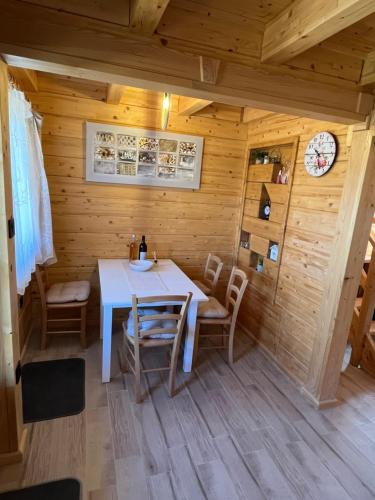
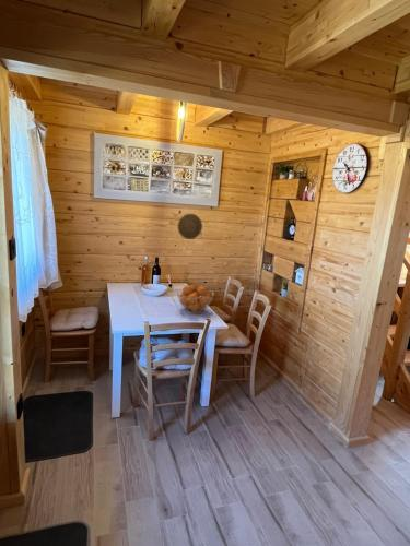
+ fruit basket (195, 298)
+ decorative plate (190, 226)
